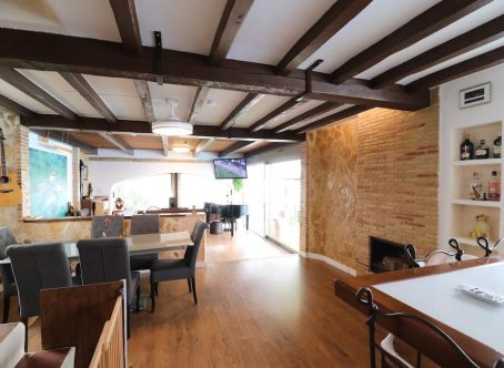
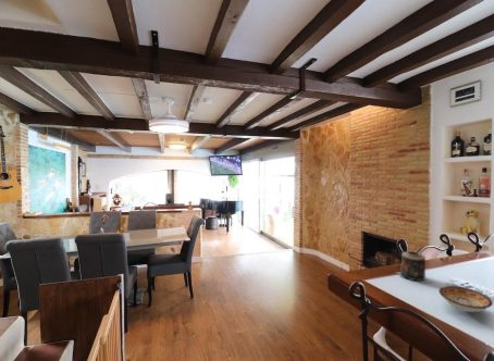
+ candle (409, 263)
+ bowl (464, 302)
